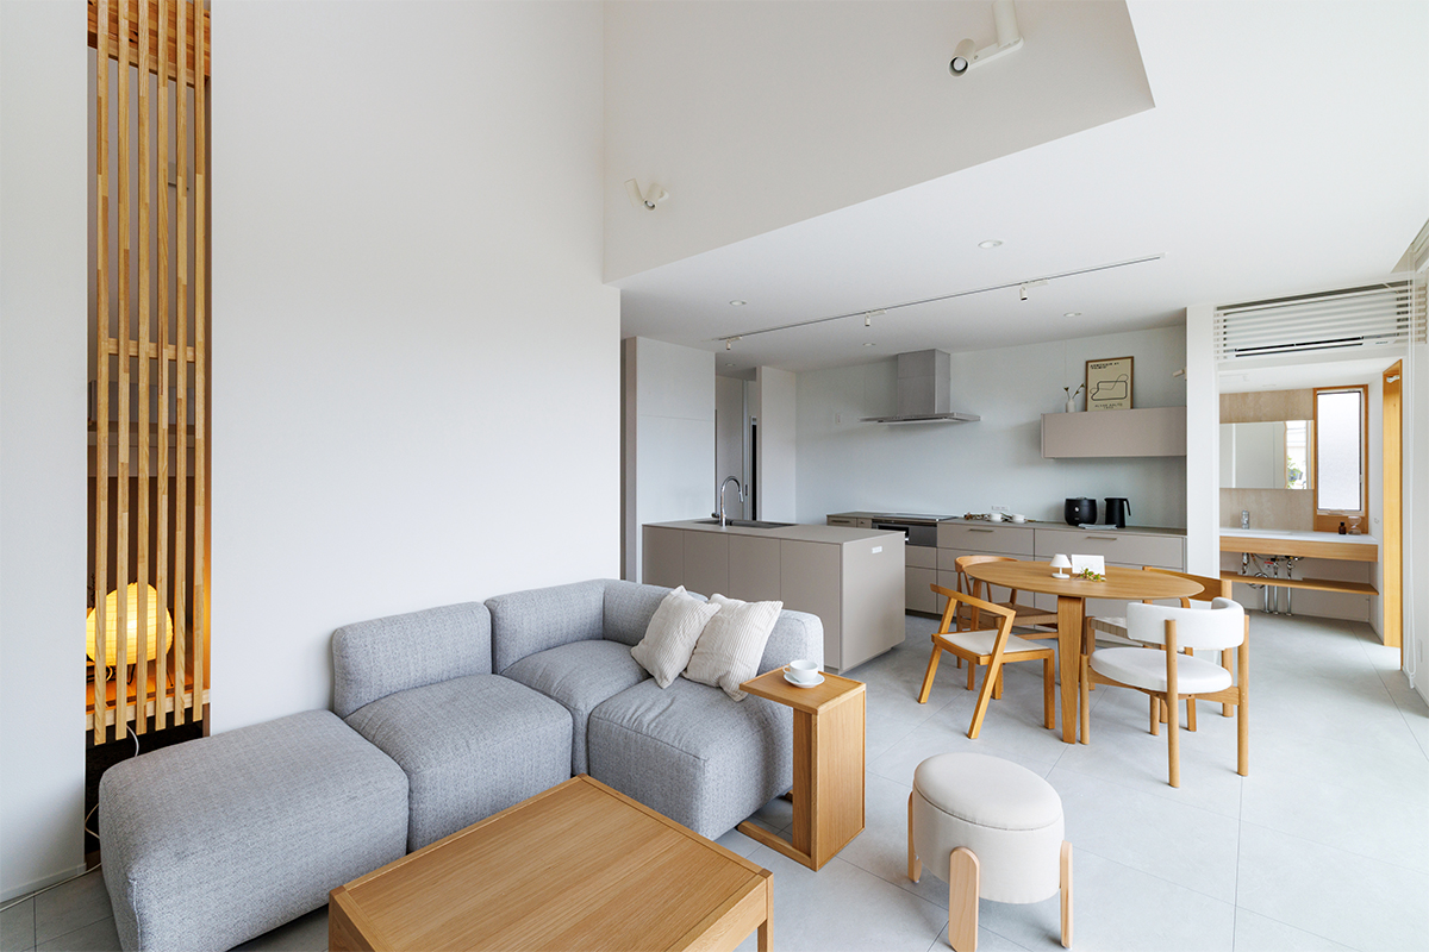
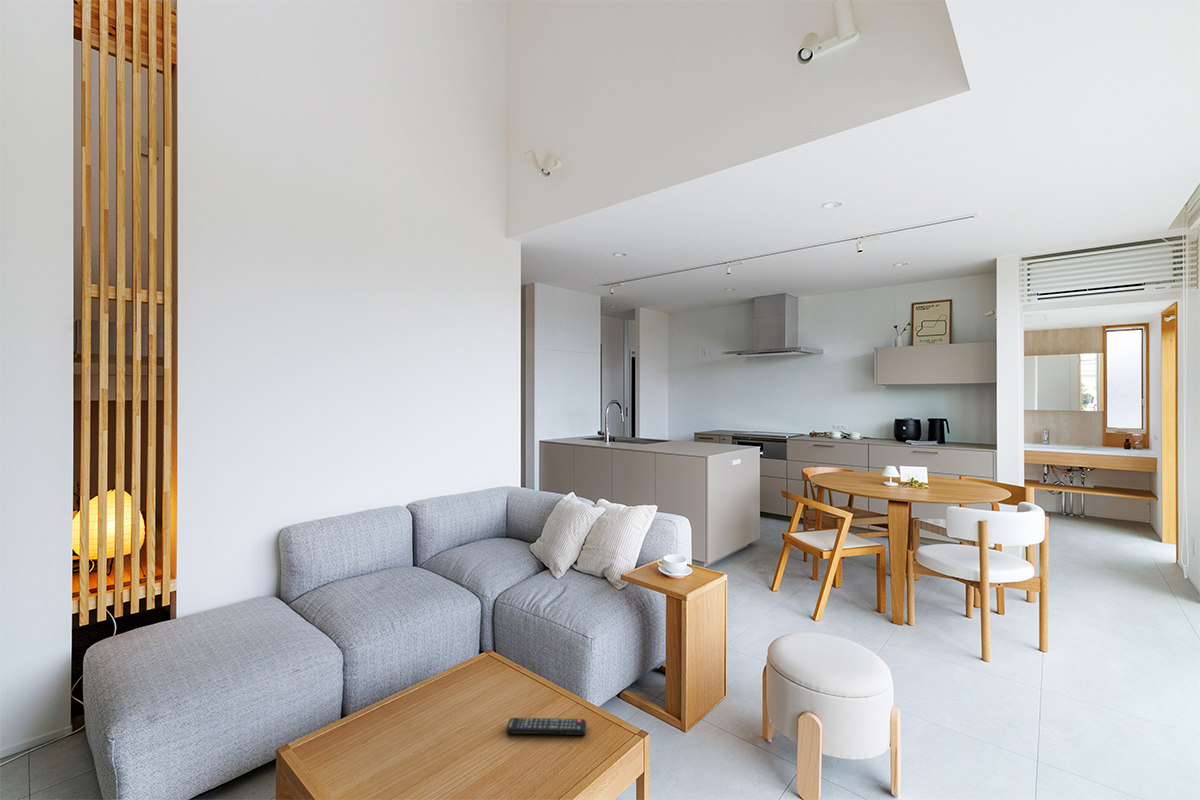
+ remote control (546, 727)
